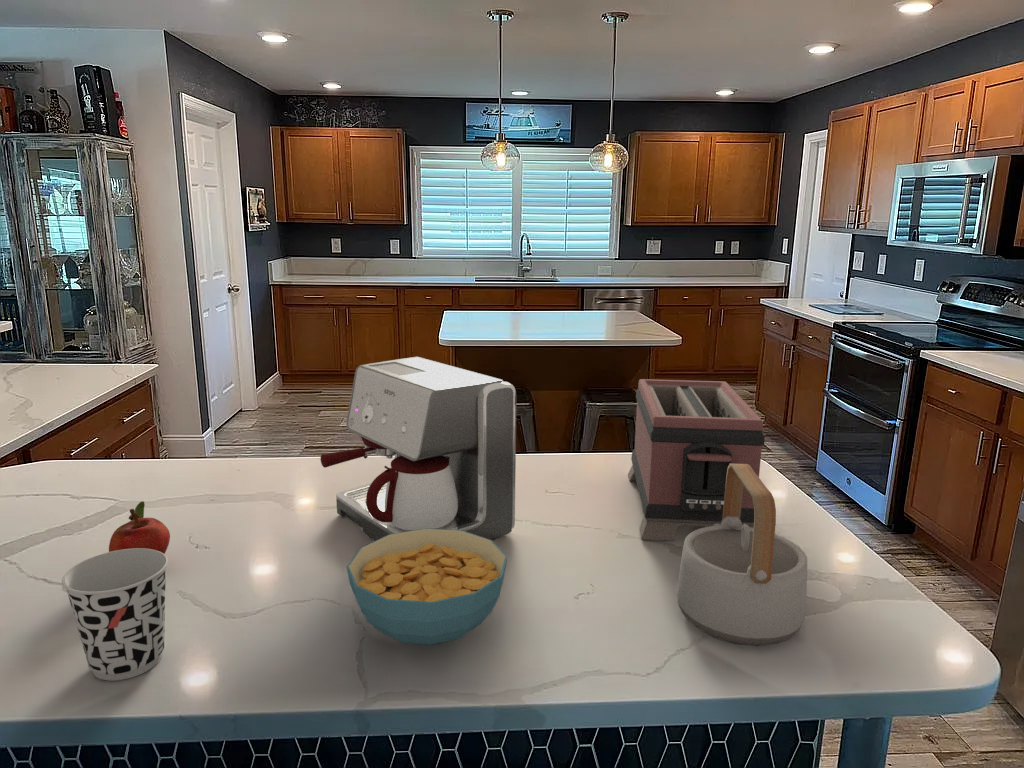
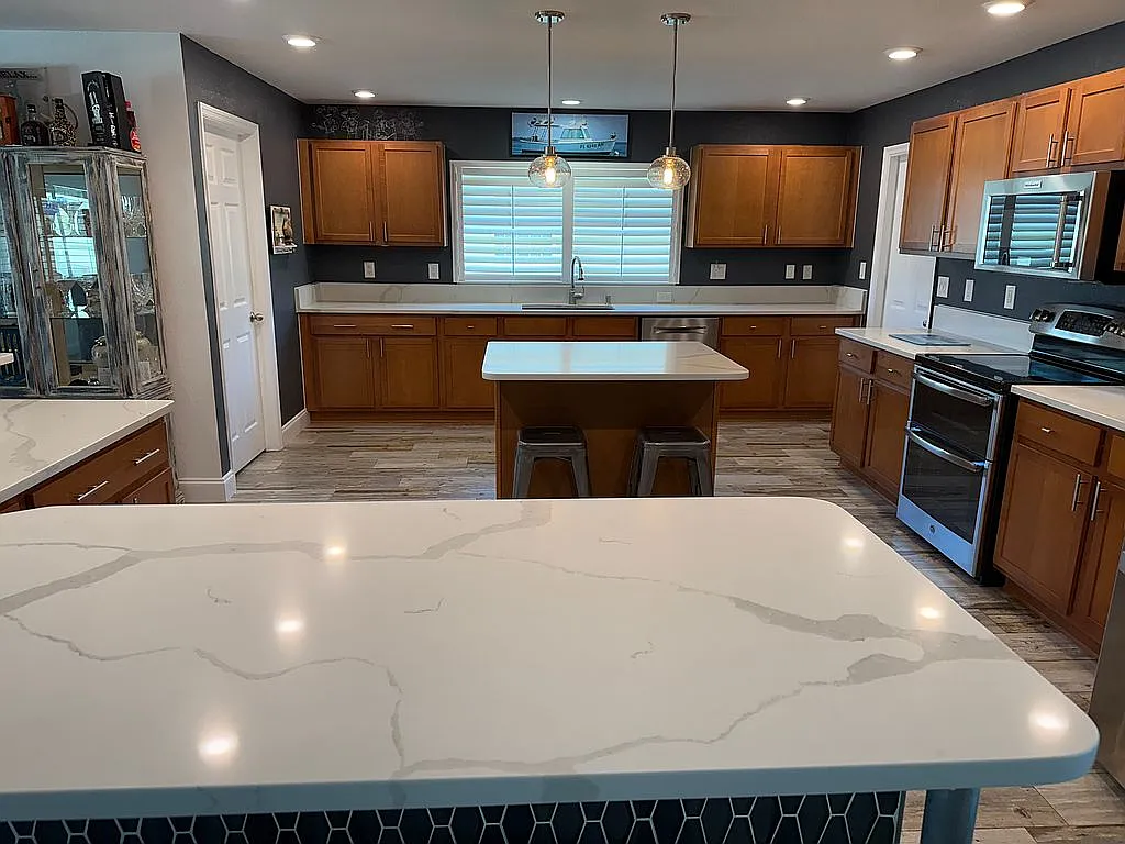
- teapot (741, 543)
- cup (122, 615)
- coffee maker (423, 448)
- fruit (139, 538)
- cereal bowl (428, 596)
- toaster (691, 454)
